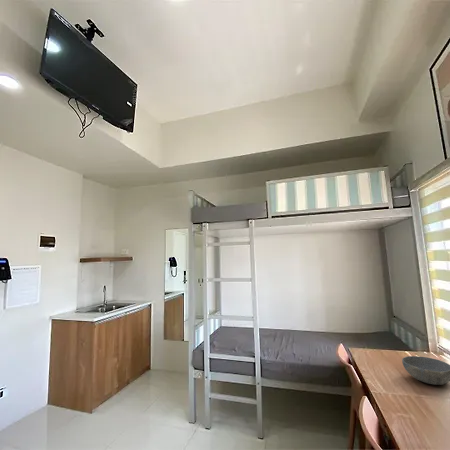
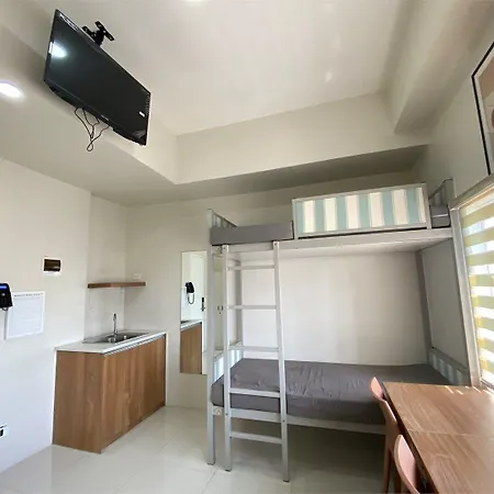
- bowl (427, 371)
